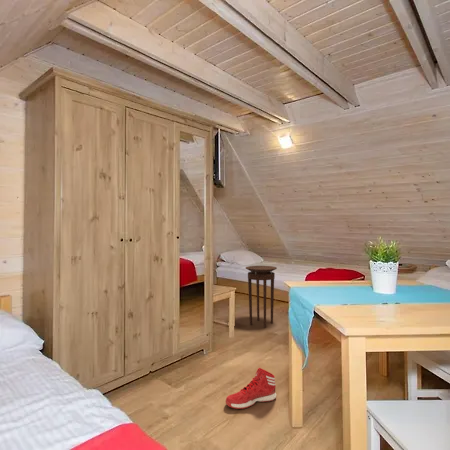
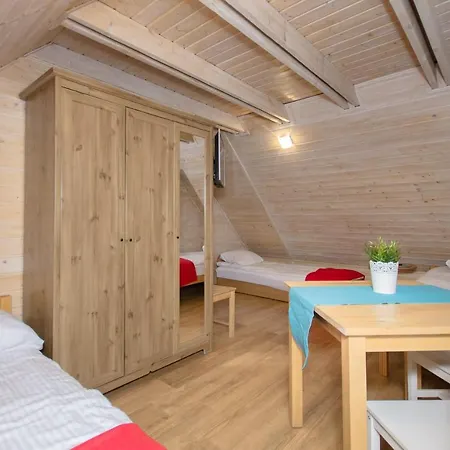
- sneaker (251, 385)
- stool (263, 295)
